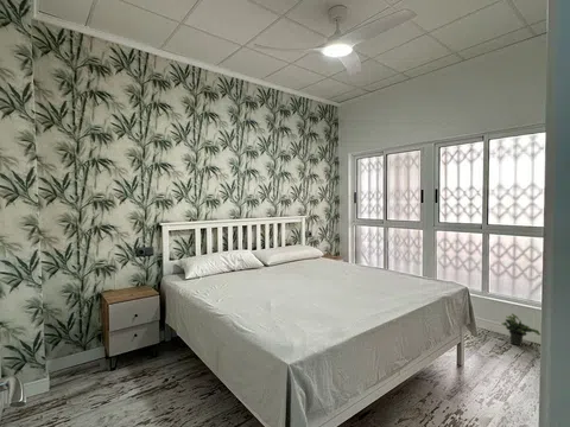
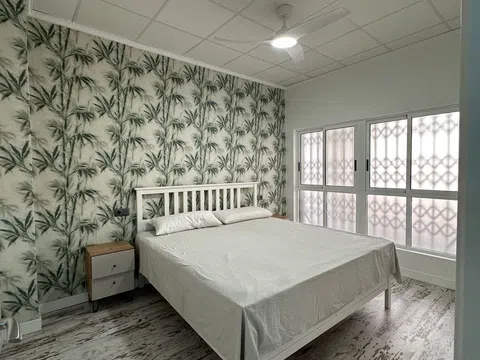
- potted plant (519, 330)
